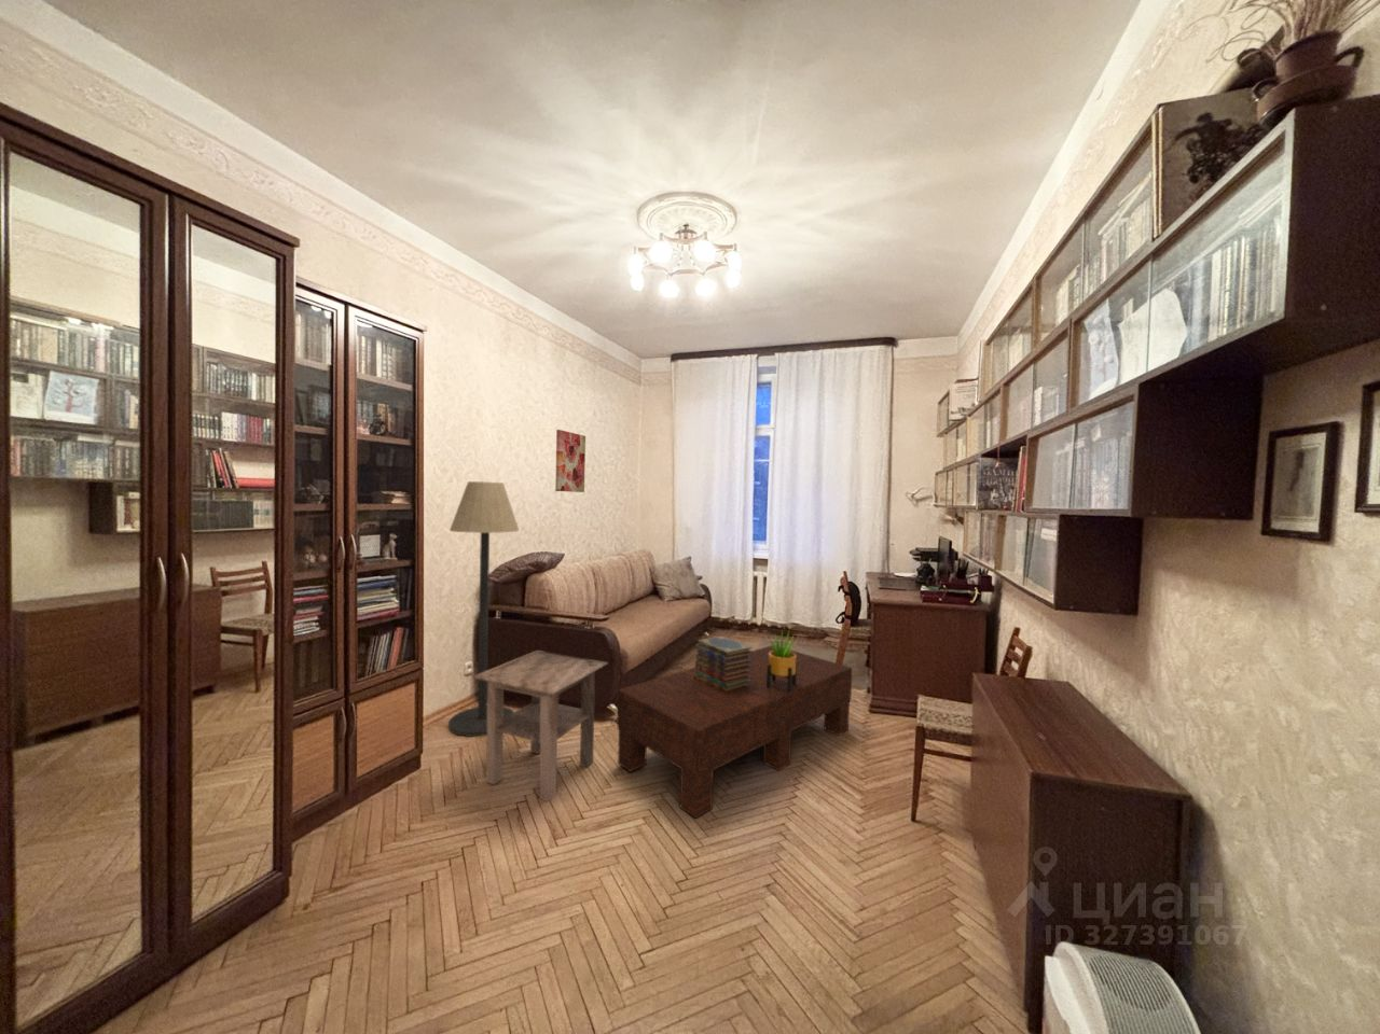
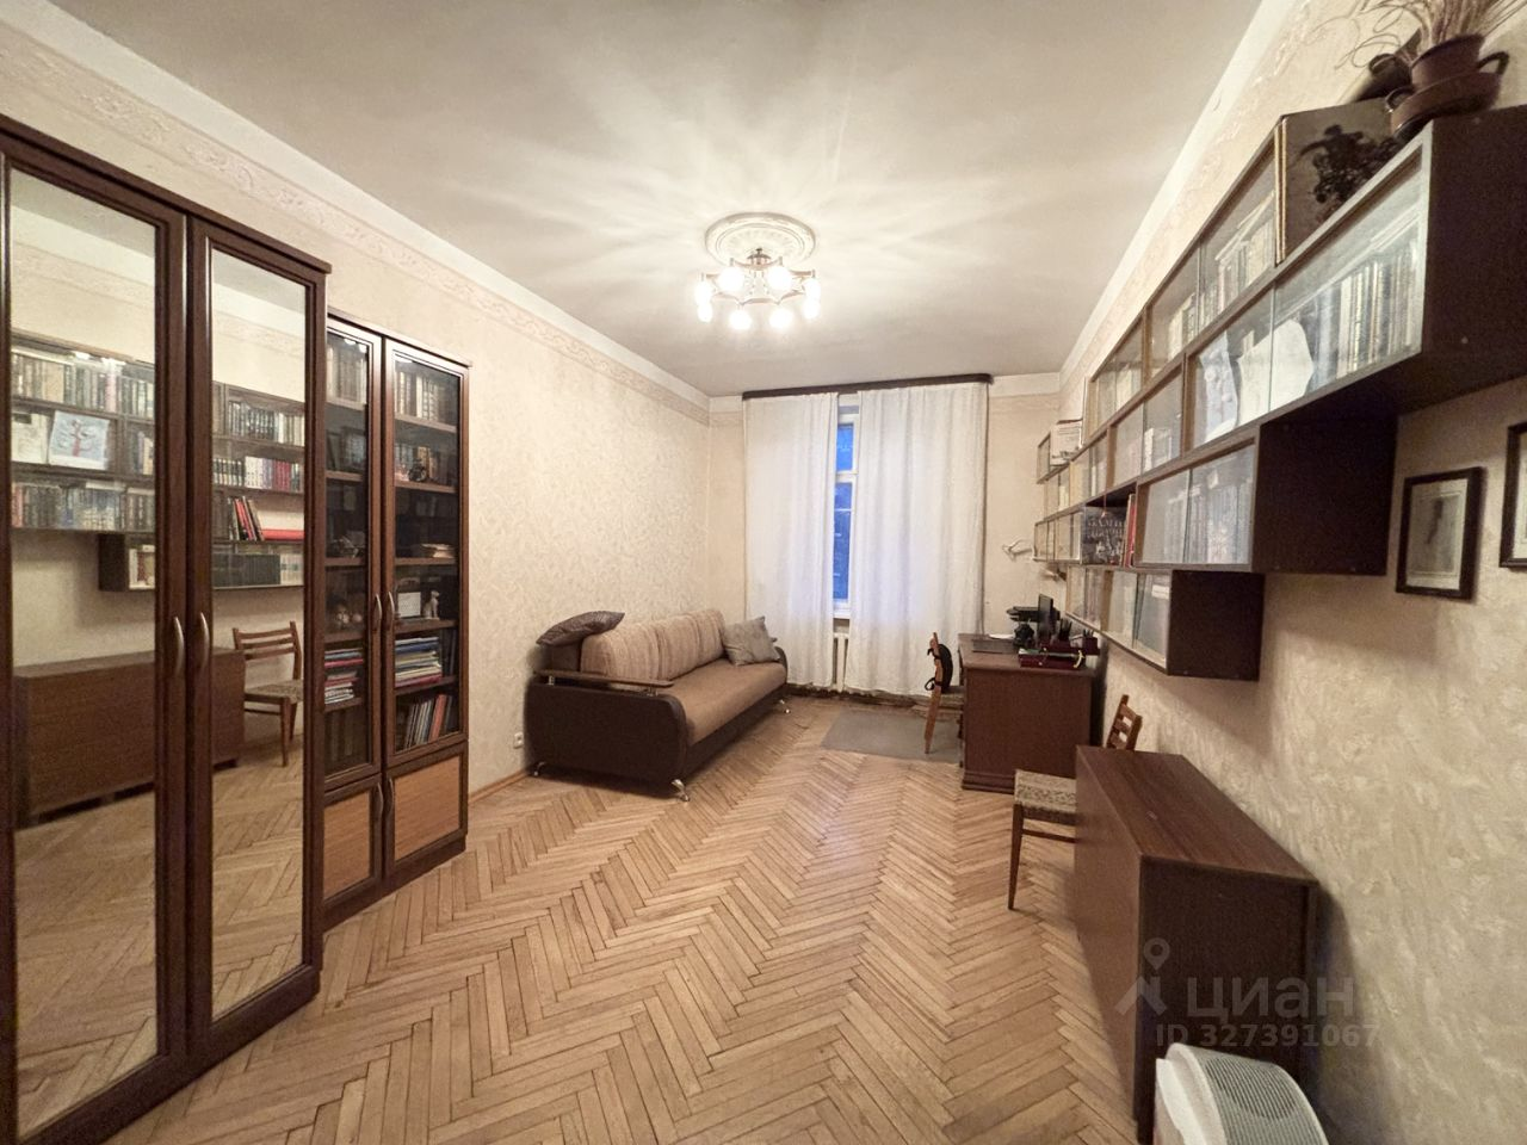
- potted plant (781, 658)
- coffee table (743, 711)
- side table (542, 719)
- wall art (570, 462)
- book stack (723, 663)
- floor lamp (482, 602)
